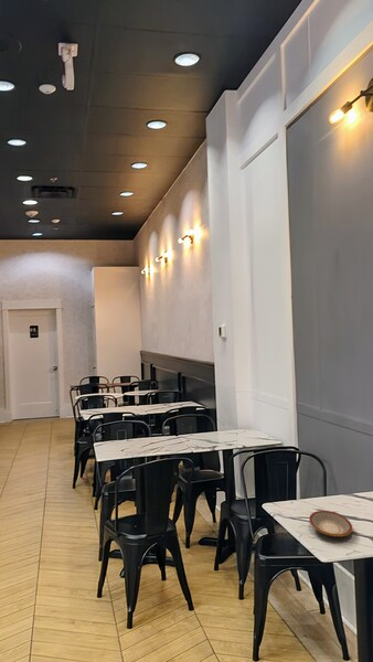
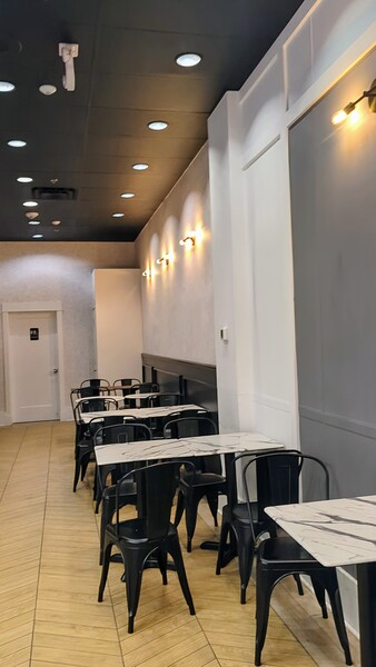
- plate (330, 525)
